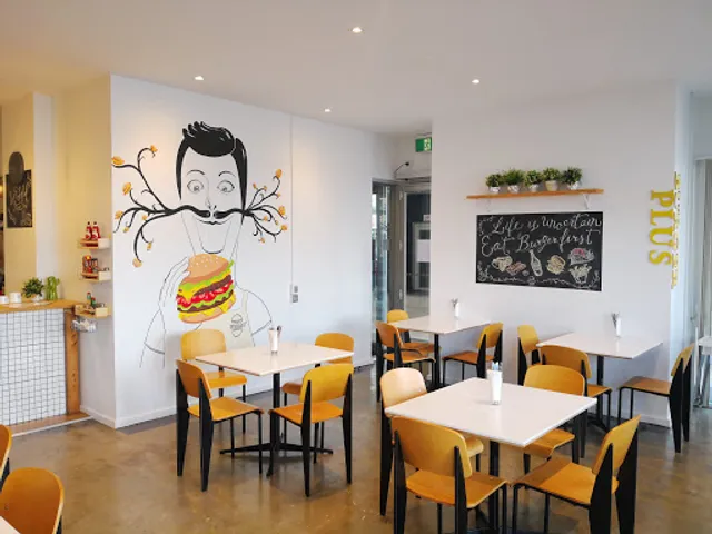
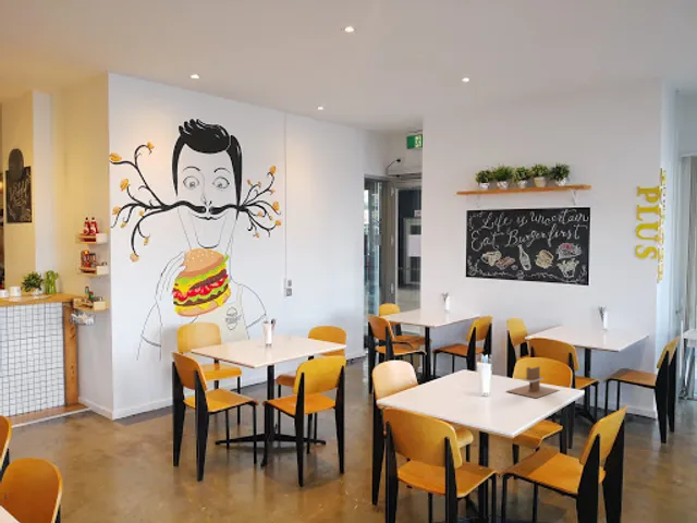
+ napkin holder (533, 378)
